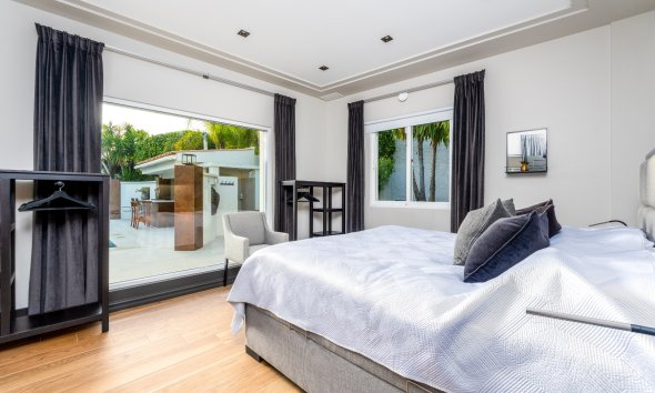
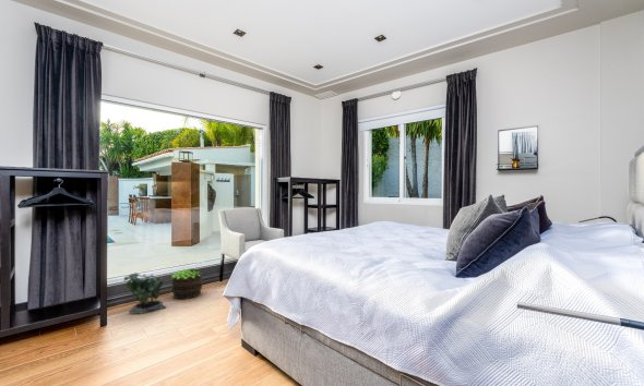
+ potted plant (187, 281)
+ potted plant (144, 289)
